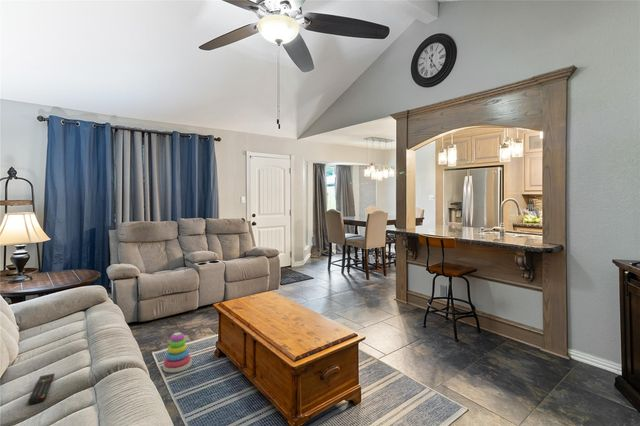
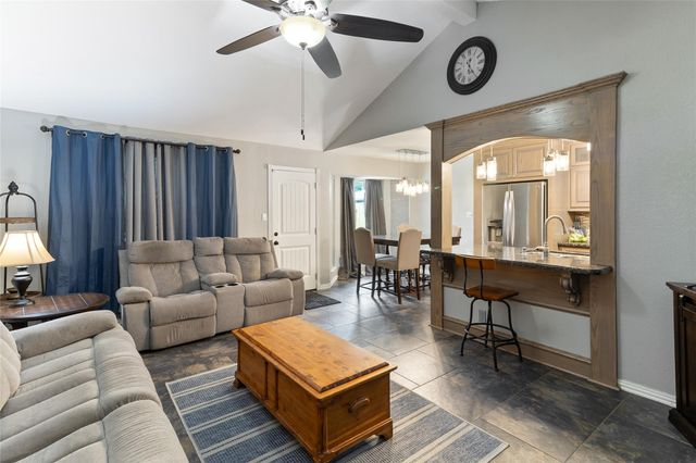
- remote control (42, 388)
- stacking toy (177, 349)
